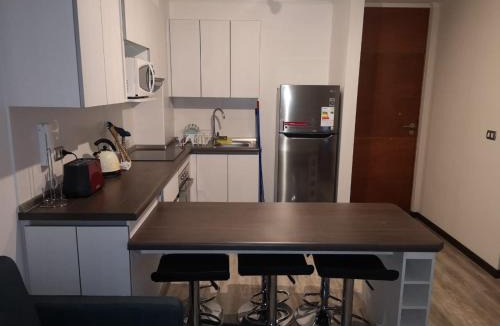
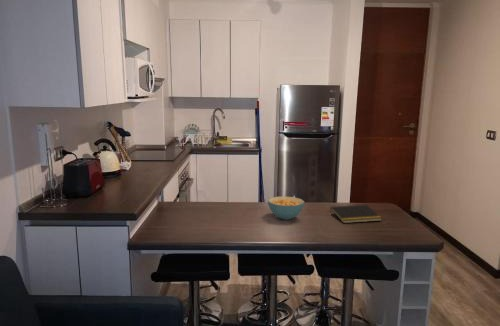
+ cereal bowl (285, 209)
+ notepad (355, 213)
